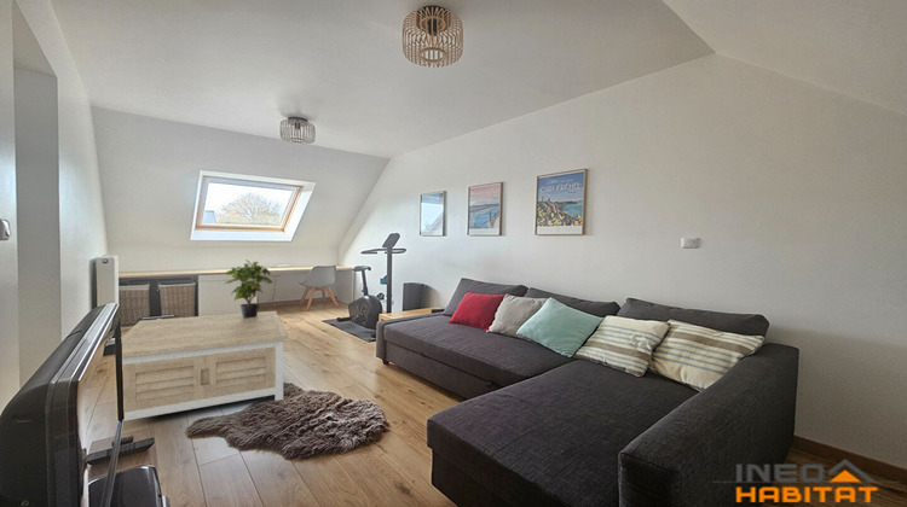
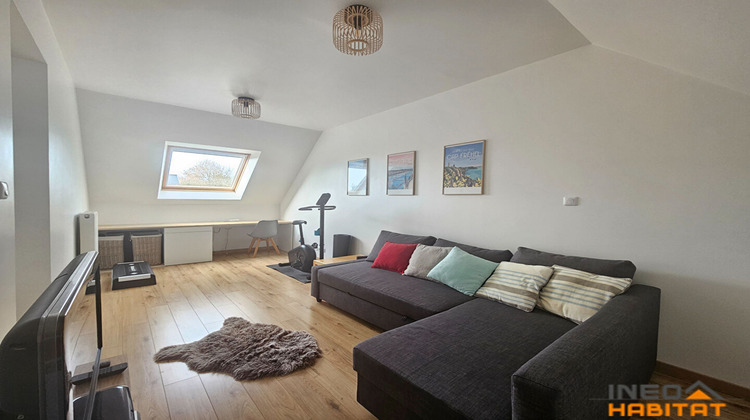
- potted plant (249, 287)
- coffee table (209, 357)
